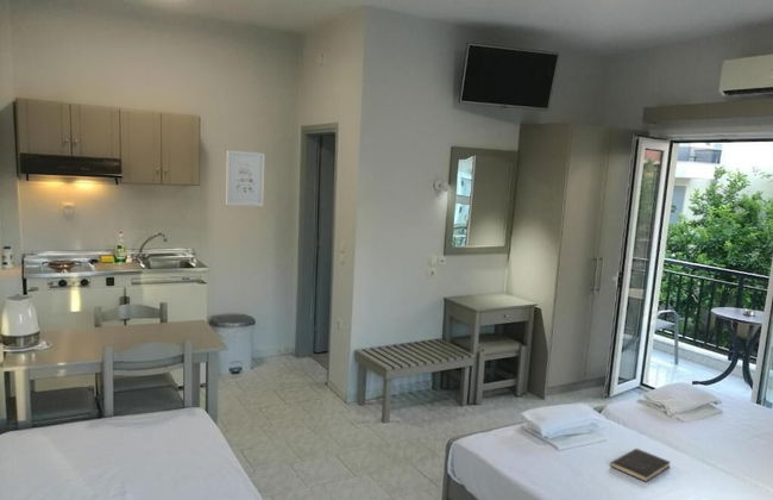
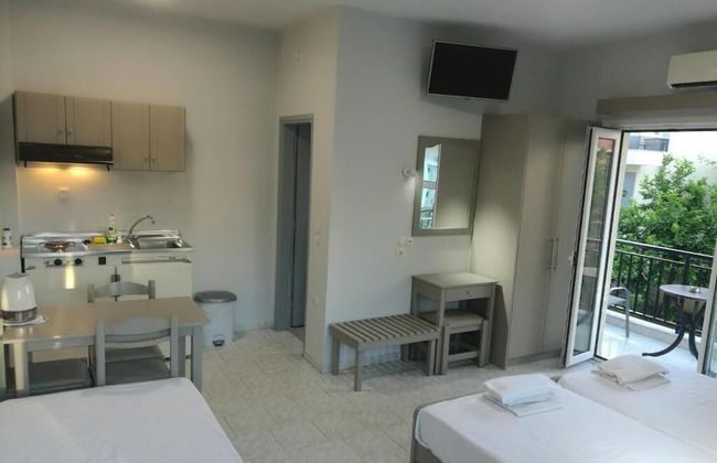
- hardcover book (640, 463)
- wall art (245, 179)
